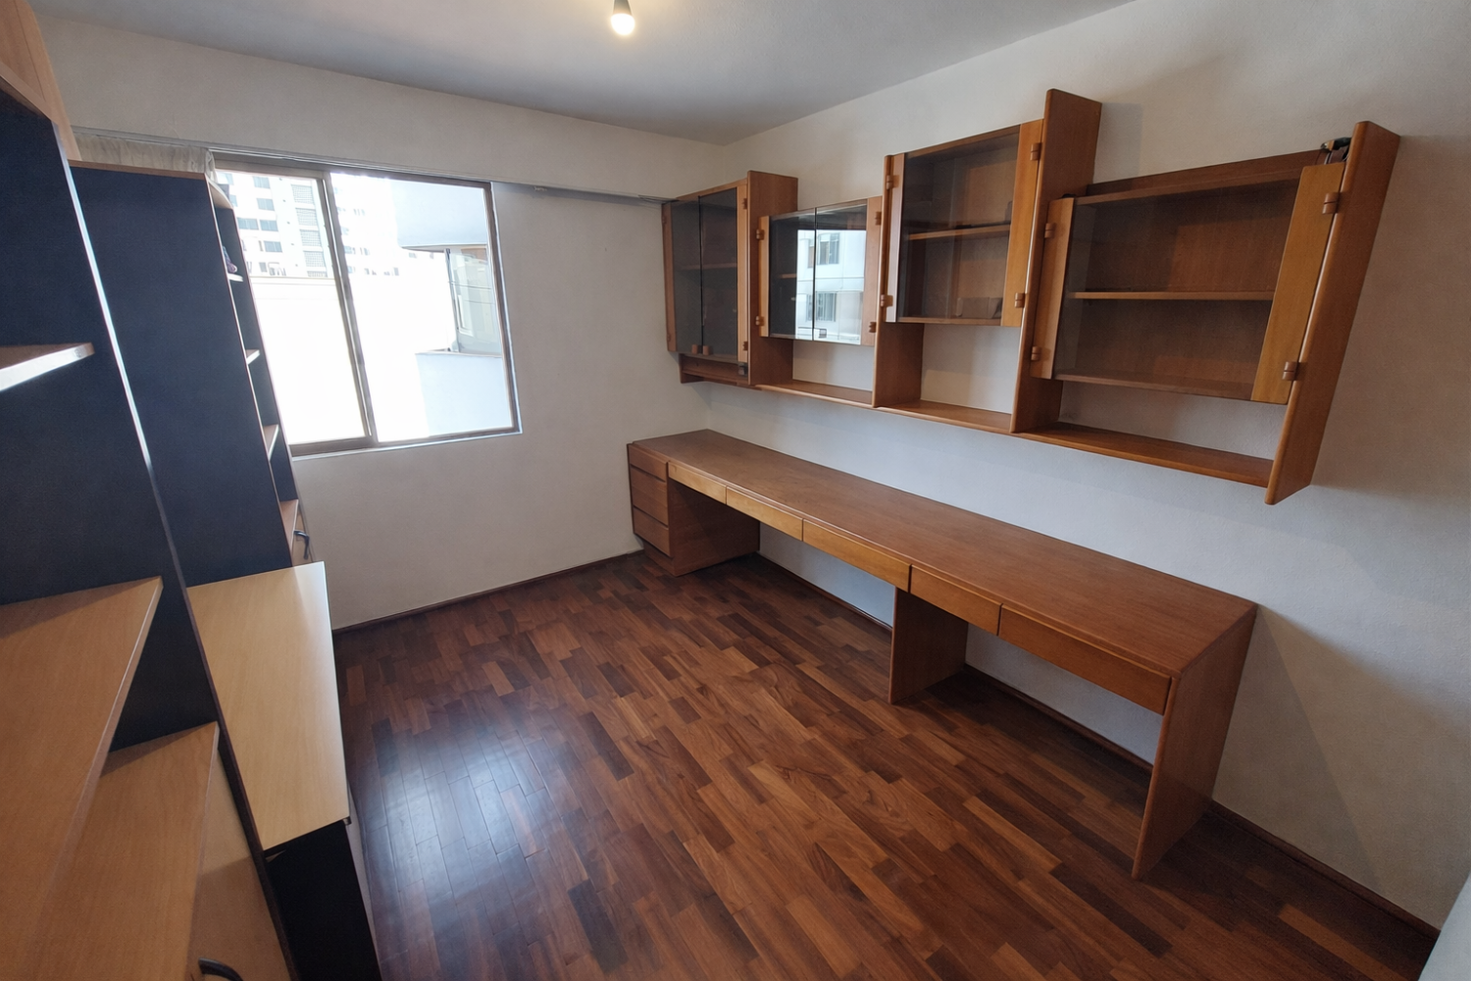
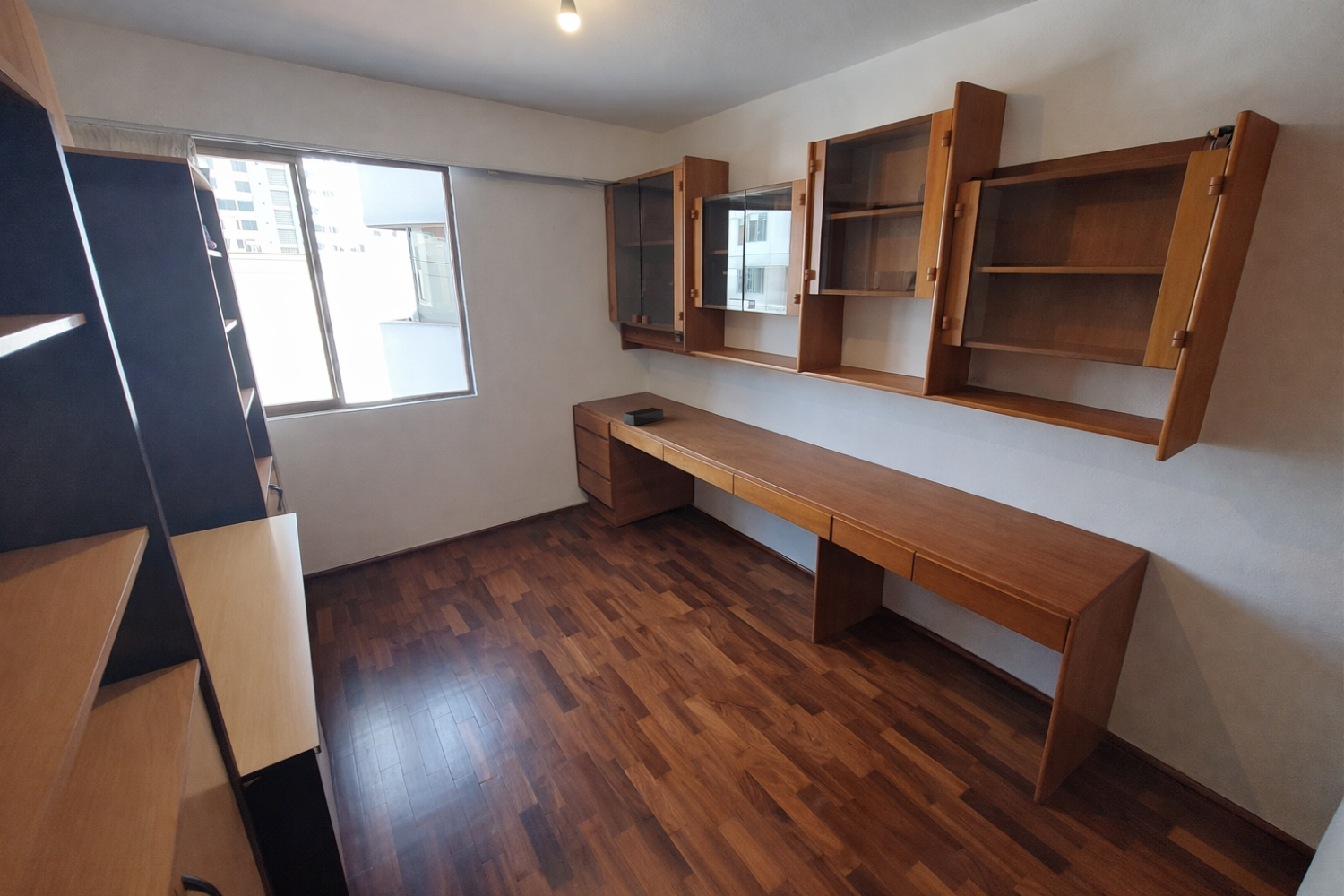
+ speaker (643, 416)
